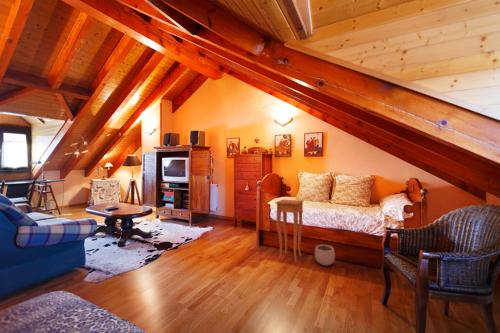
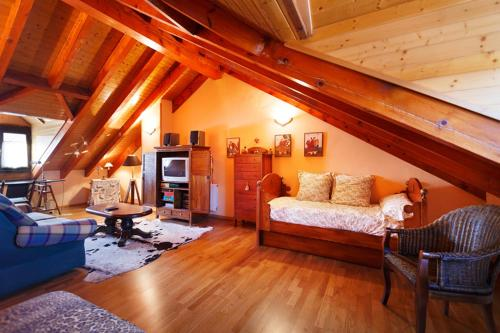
- side table (286, 229)
- plant pot (324, 252)
